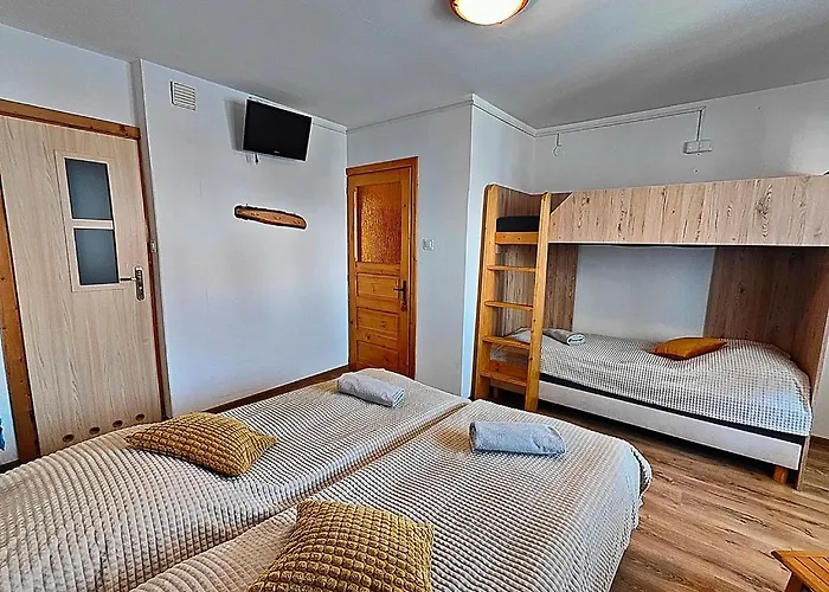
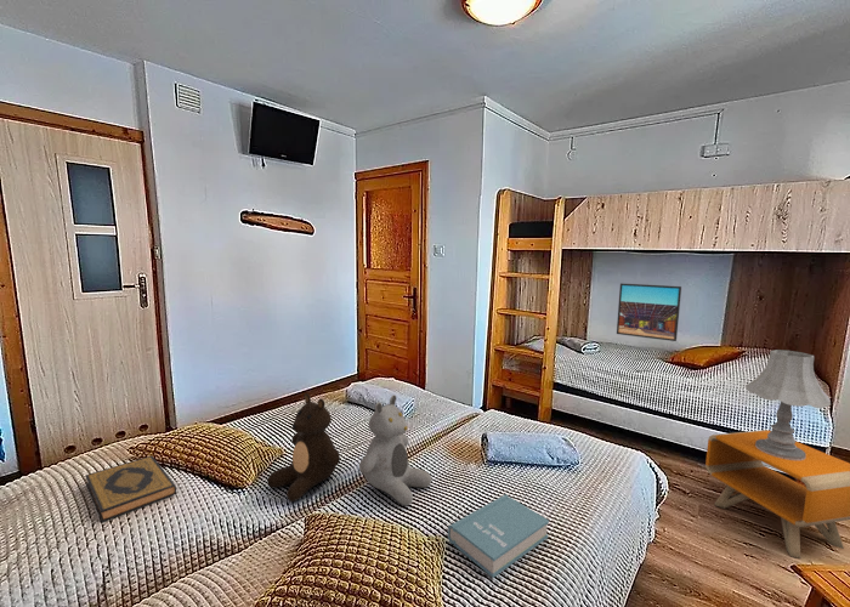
+ teddy bear (302, 442)
+ teddy bear (396, 446)
+ table lamp (786, 402)
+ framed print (647, 311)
+ nightstand (778, 488)
+ hardback book (130, 484)
+ book (498, 529)
